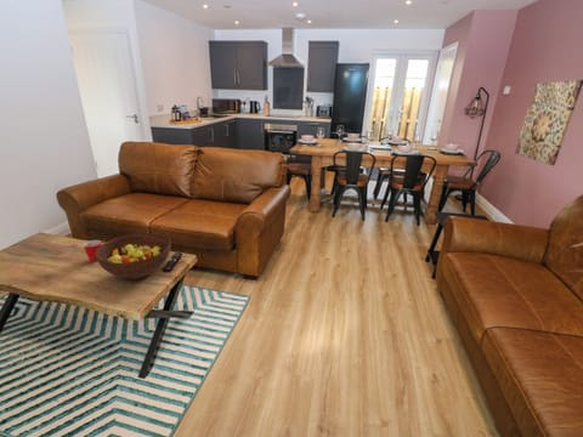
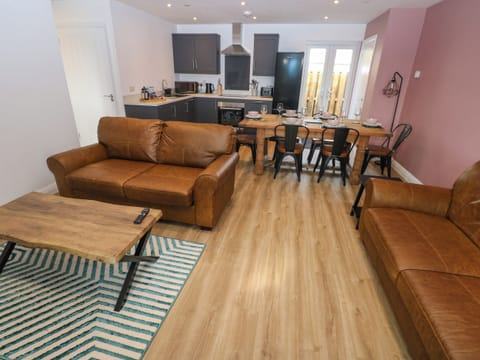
- wall art (544, 121)
- mug (96, 249)
- fruit bowl (136, 260)
